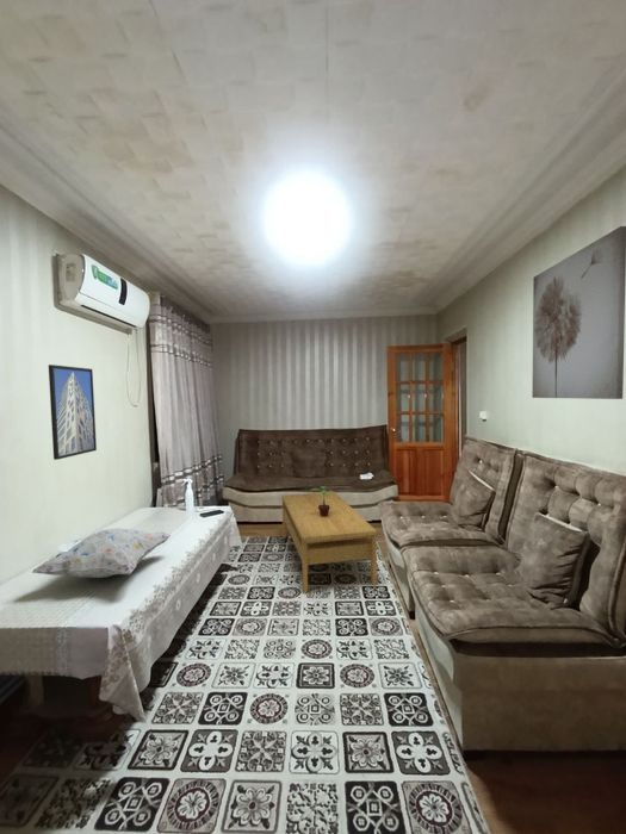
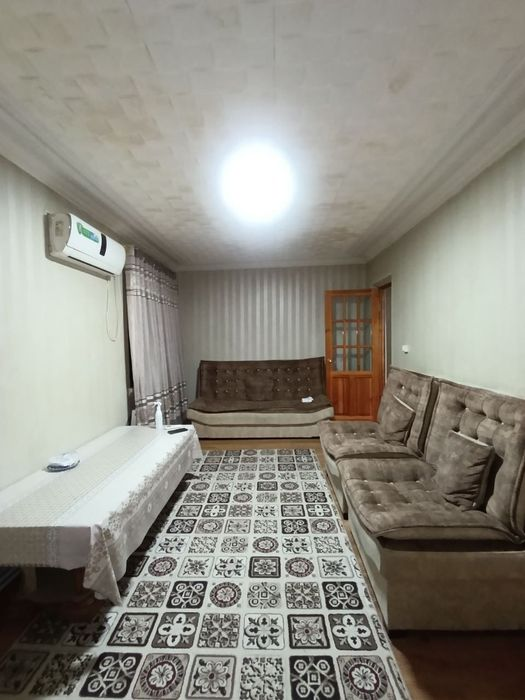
- potted plant (323, 500)
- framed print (74, 411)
- decorative pillow (110, 550)
- wall art (570, 328)
- coffee table (322, 534)
